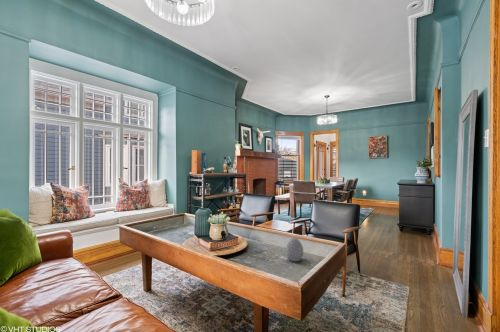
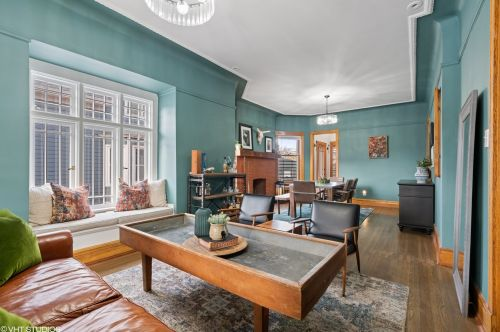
- decorative egg (294, 248)
